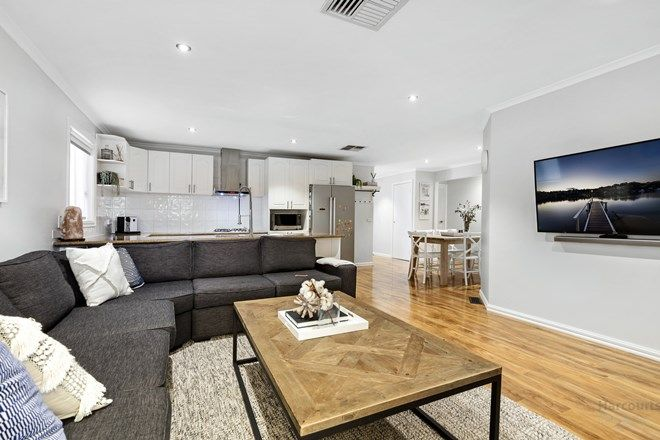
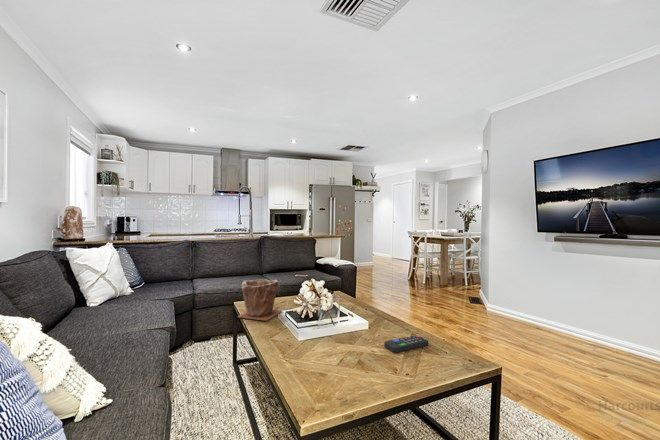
+ plant pot (260, 297)
+ remote control (406, 343)
